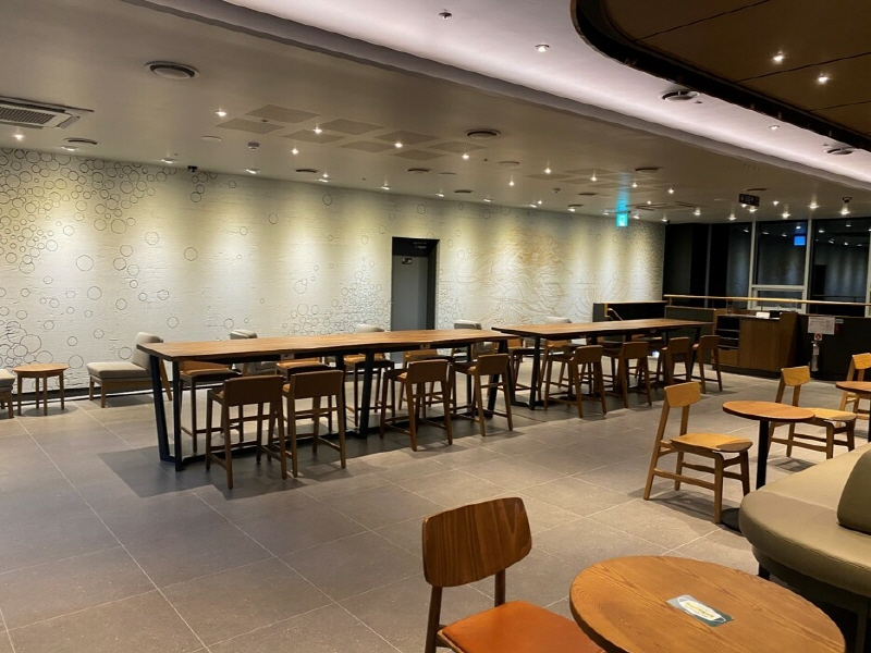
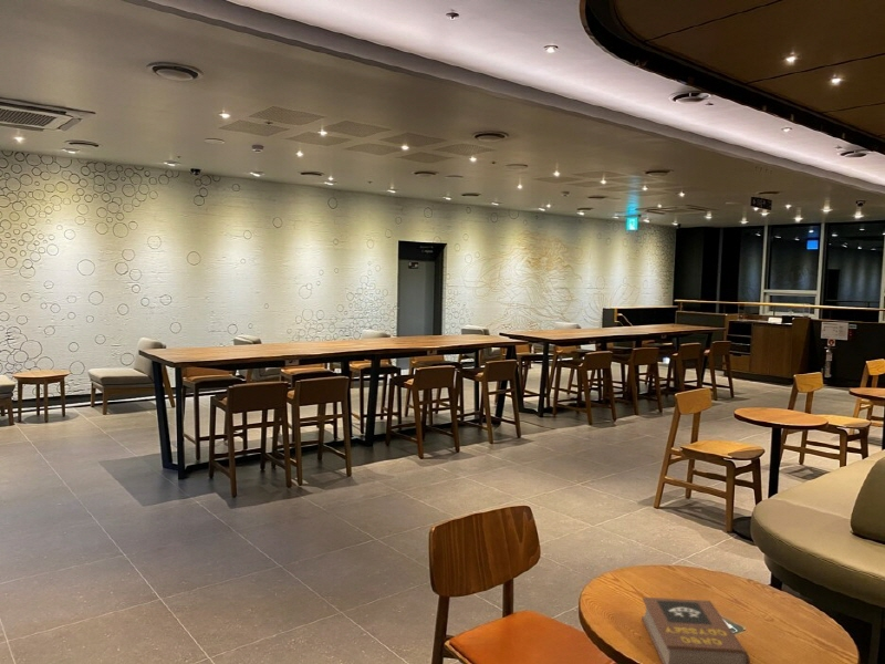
+ book (690, 631)
